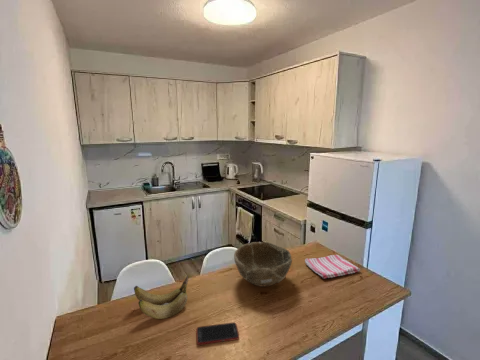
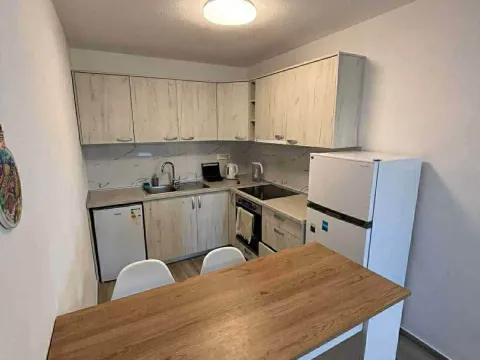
- dish towel (331, 265)
- cell phone (217, 333)
- banana (159, 295)
- bowl (262, 267)
